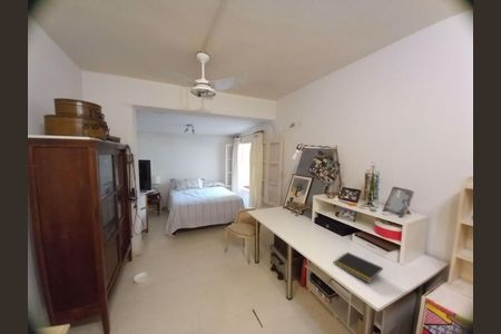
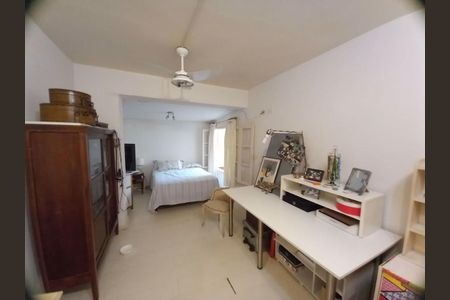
- notepad (356, 265)
